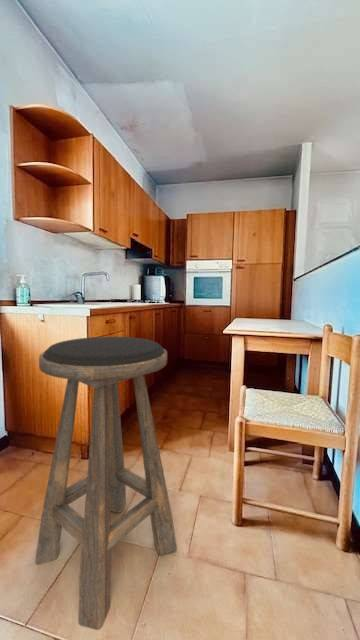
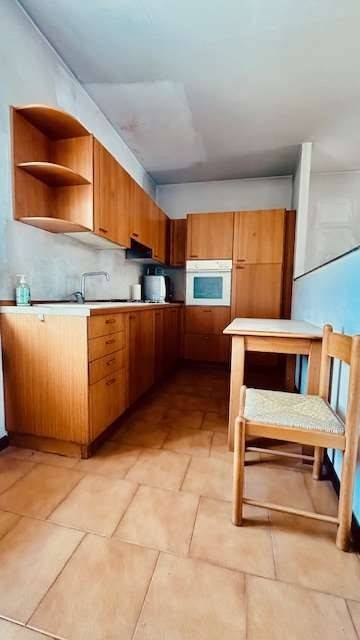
- stool (106, 450)
